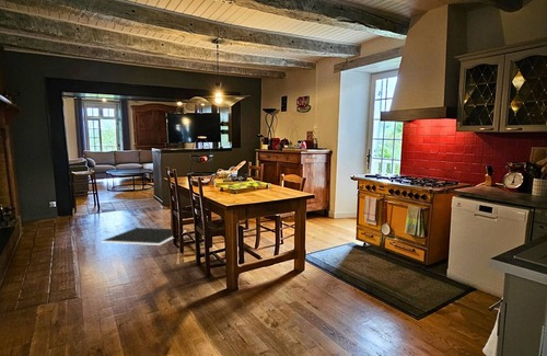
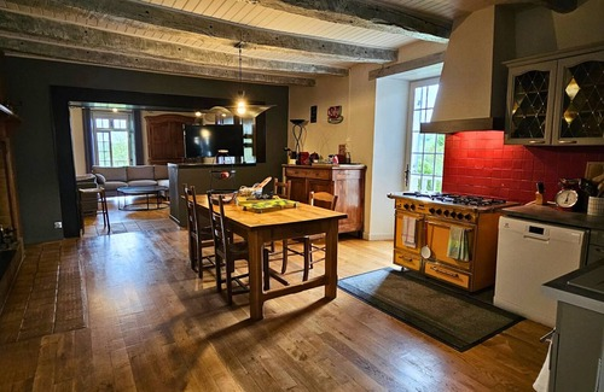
- door mat (147, 236)
